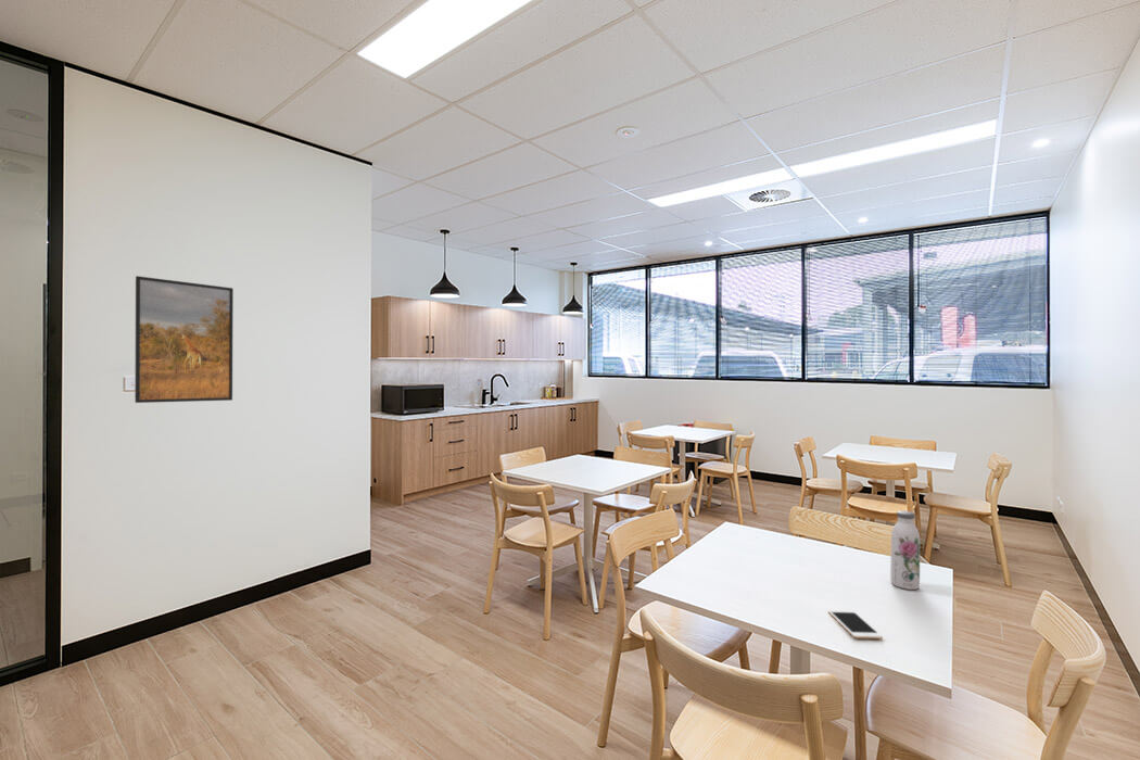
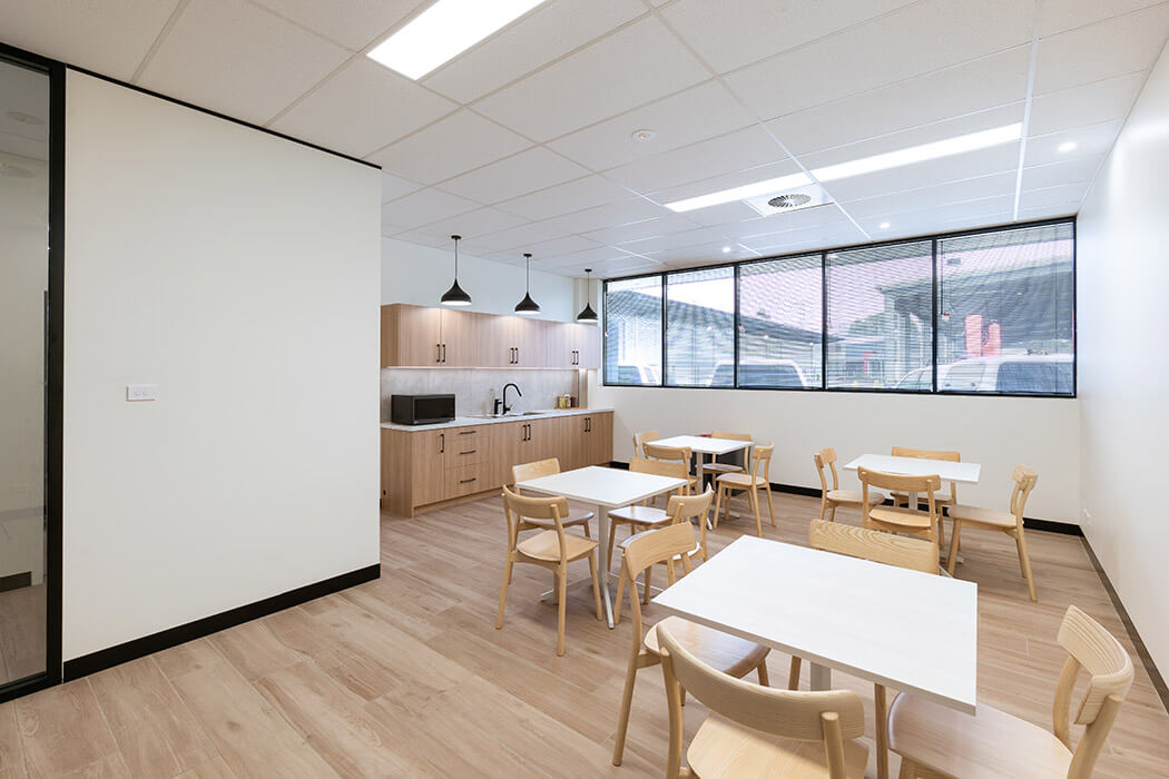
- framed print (187, 342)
- cell phone (853, 623)
- water bottle (904, 548)
